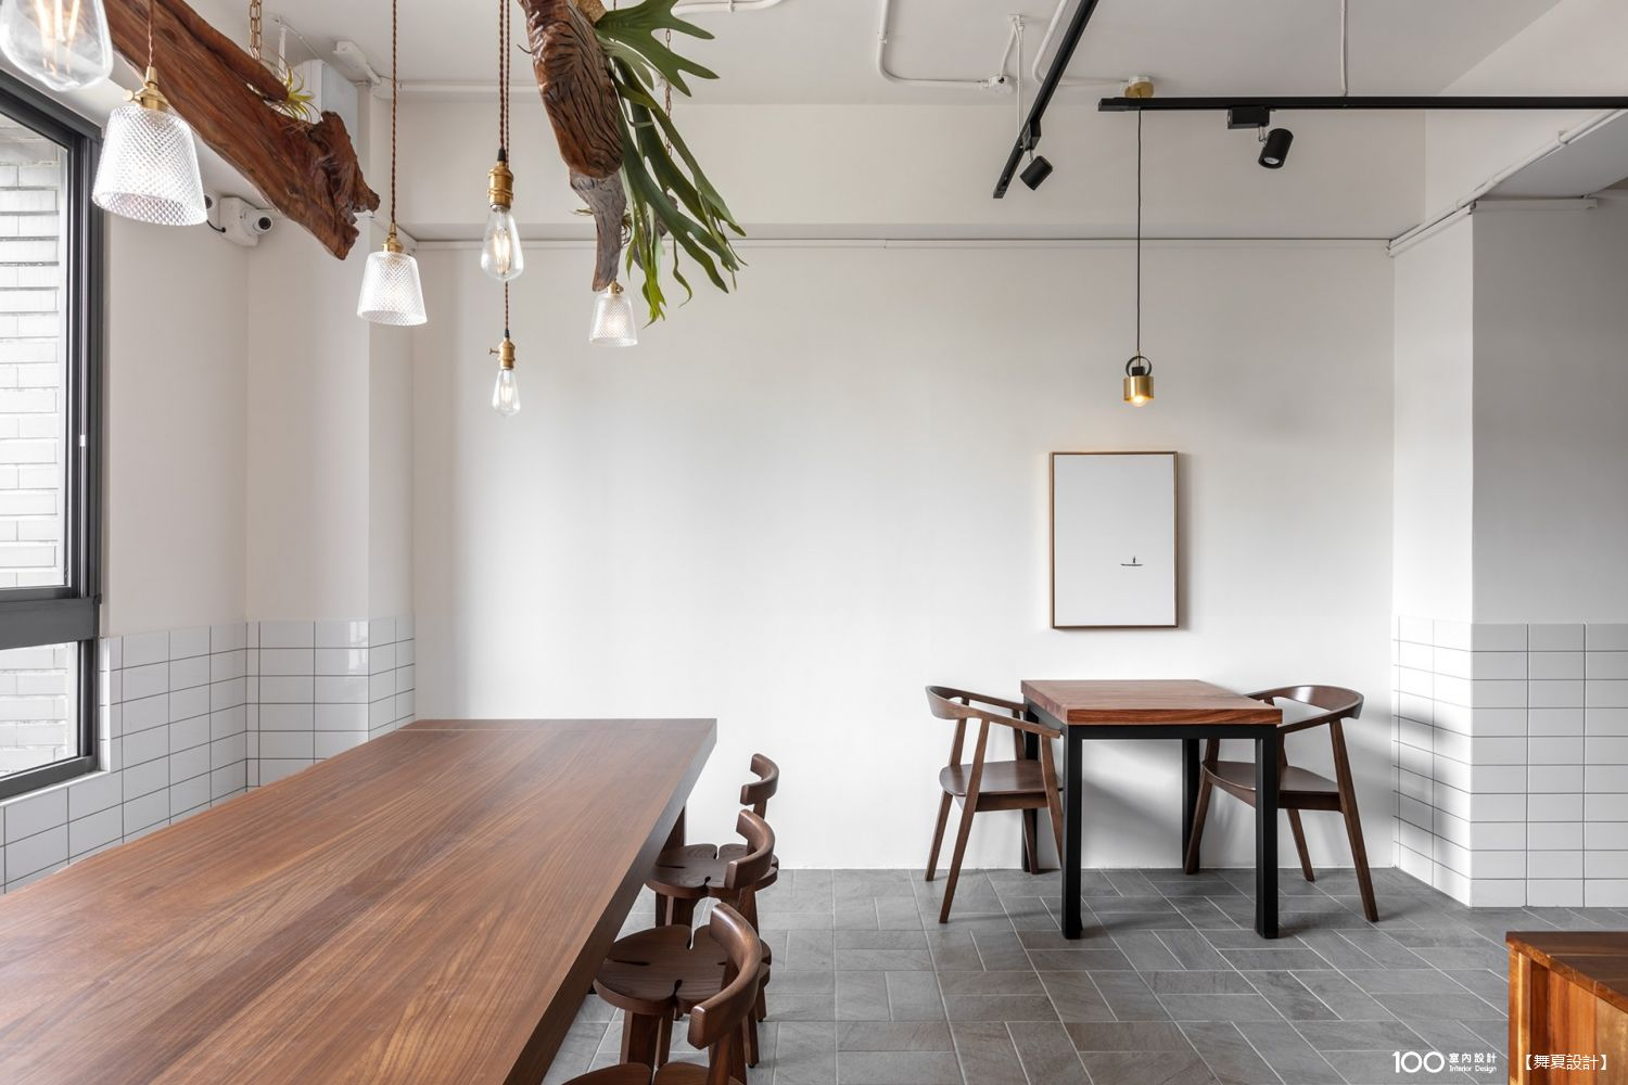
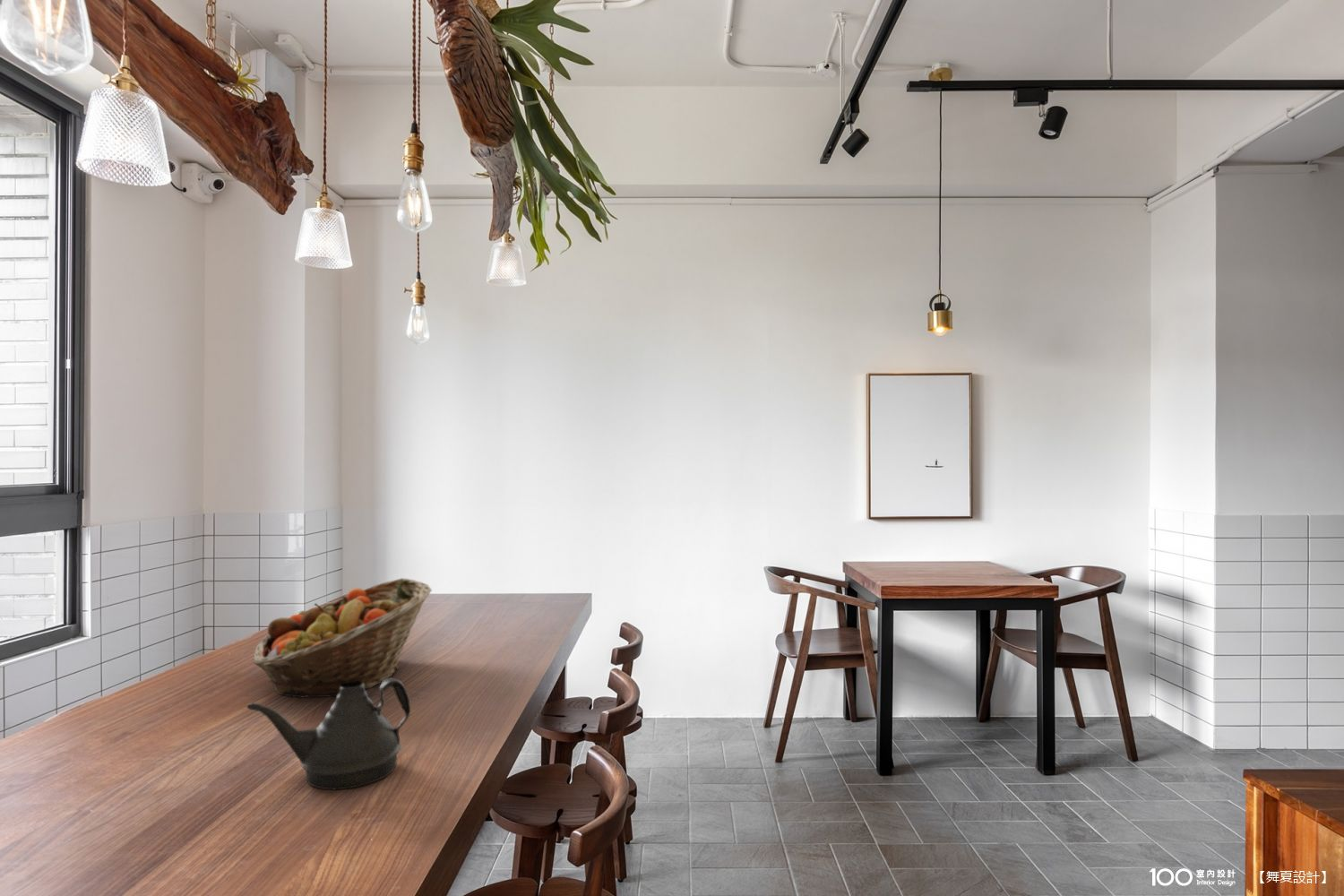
+ fruit basket (345, 632)
+ teapot (332, 729)
